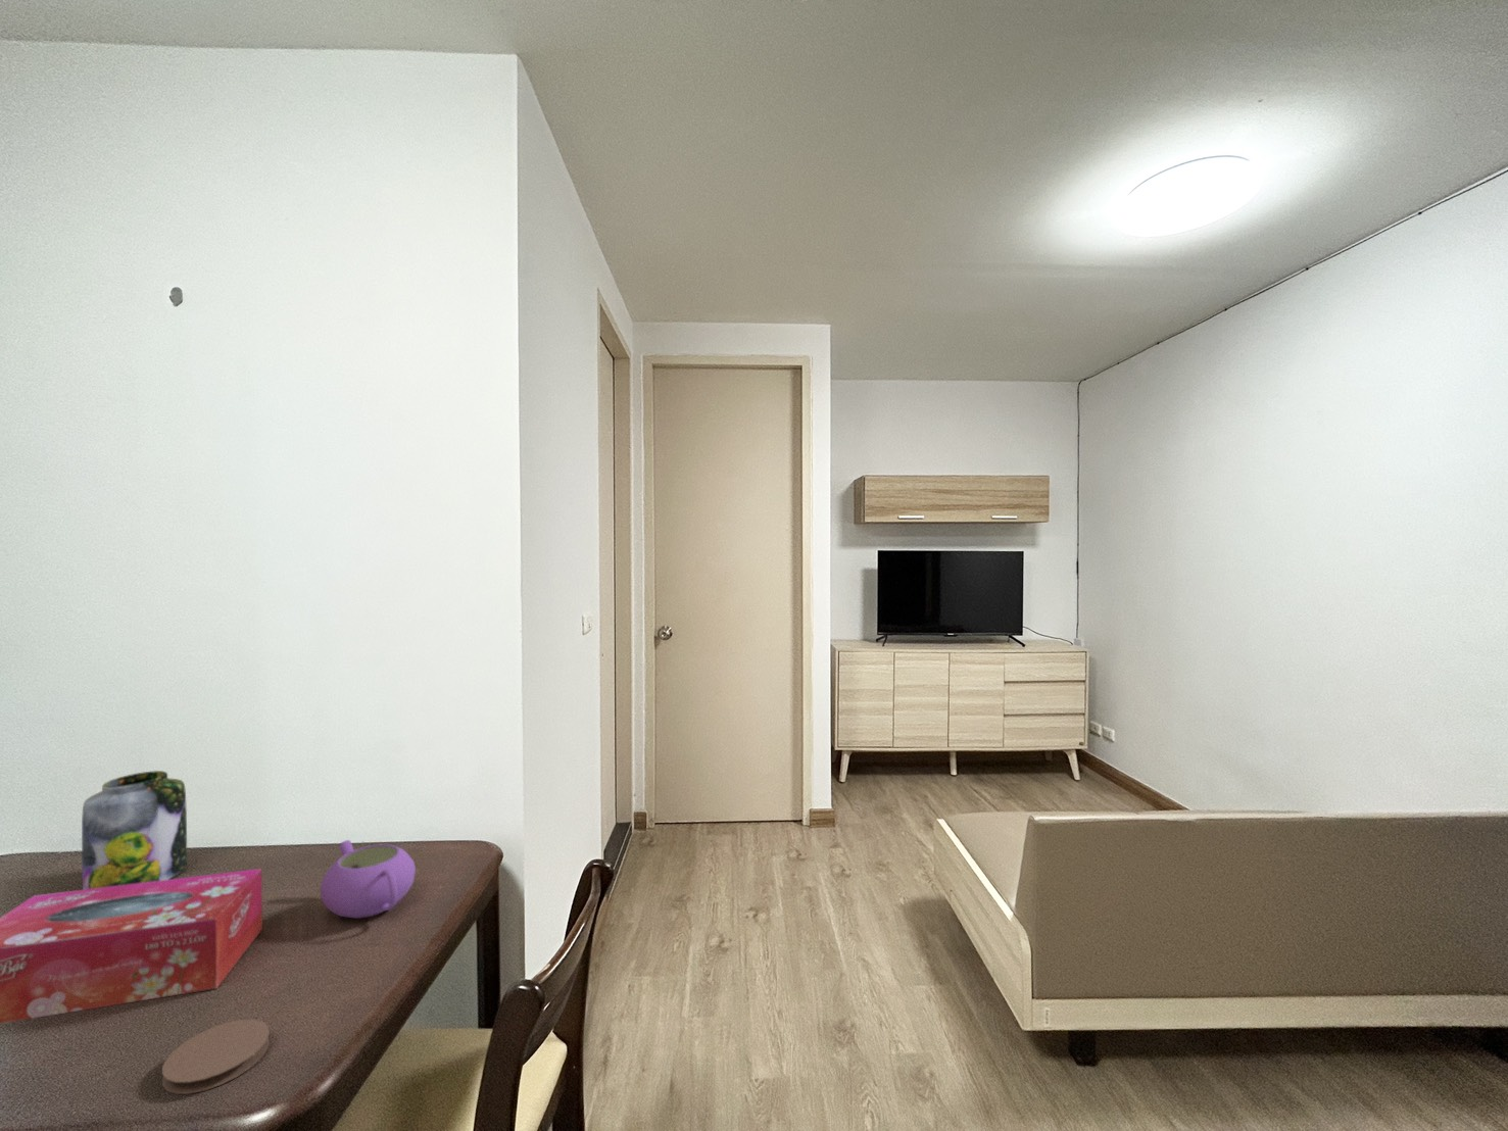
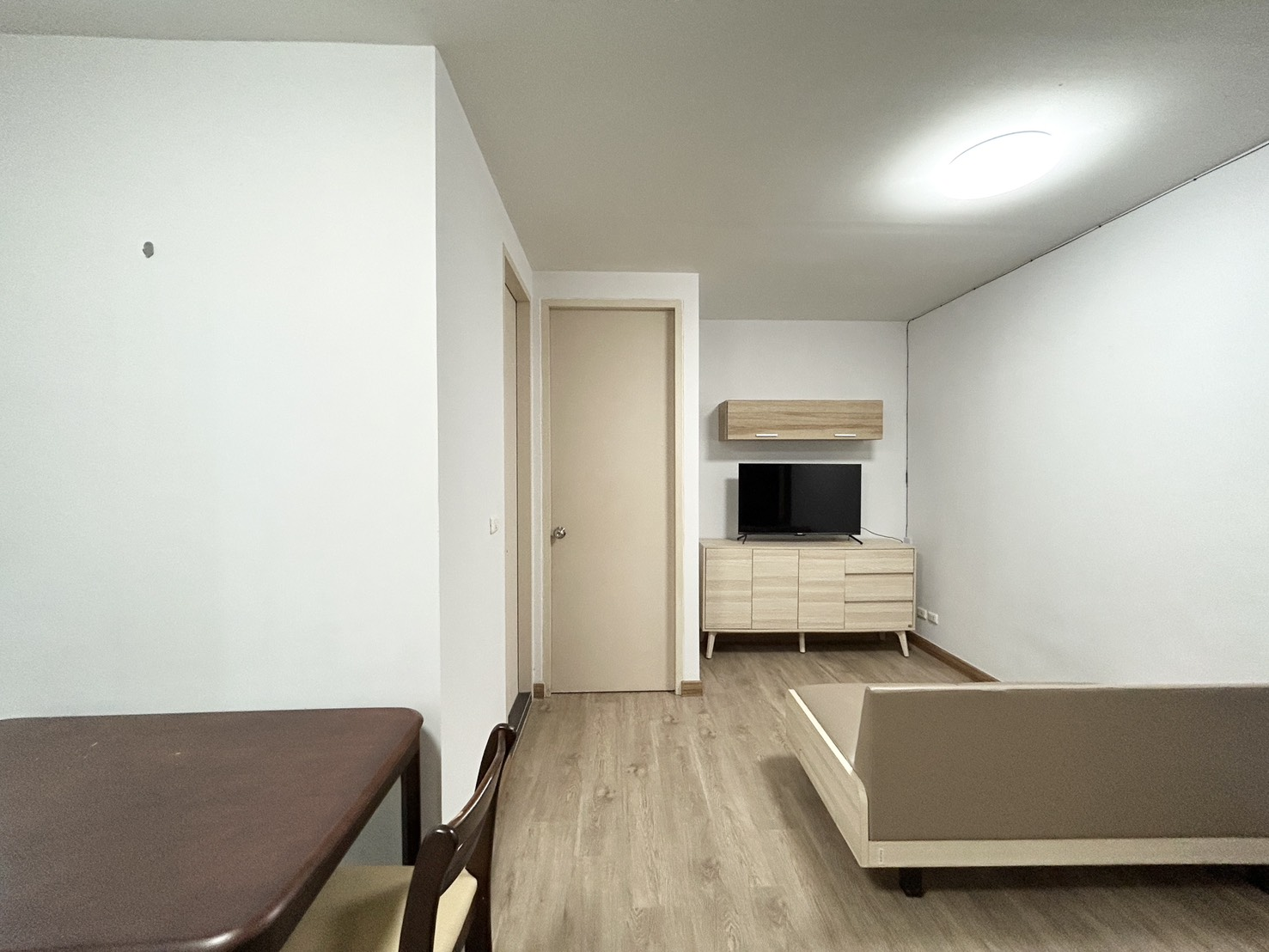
- coaster (217, 1054)
- tissue box (121, 940)
- teapot (367, 880)
- jar (135, 828)
